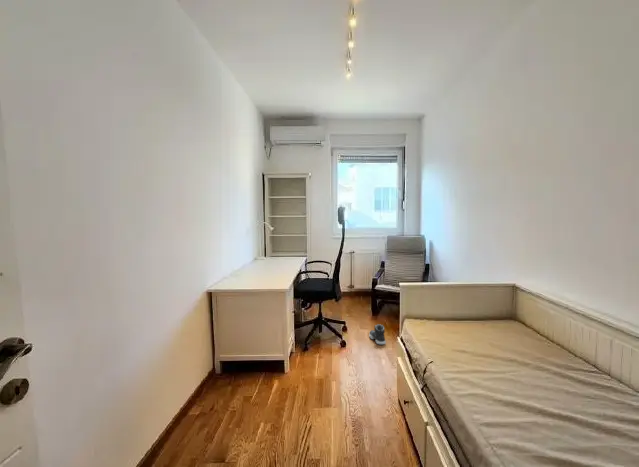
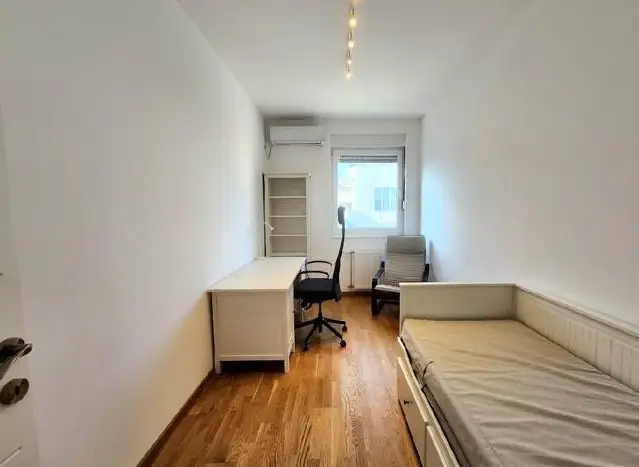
- sneaker (377, 331)
